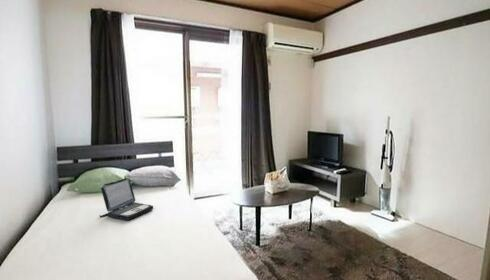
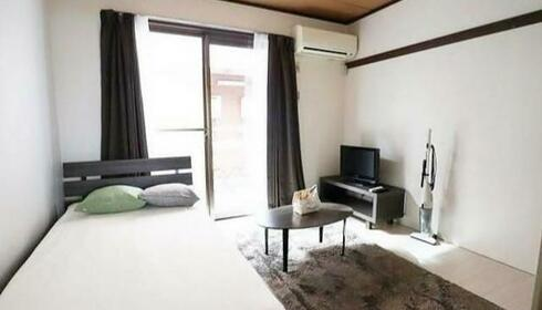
- laptop (126, 197)
